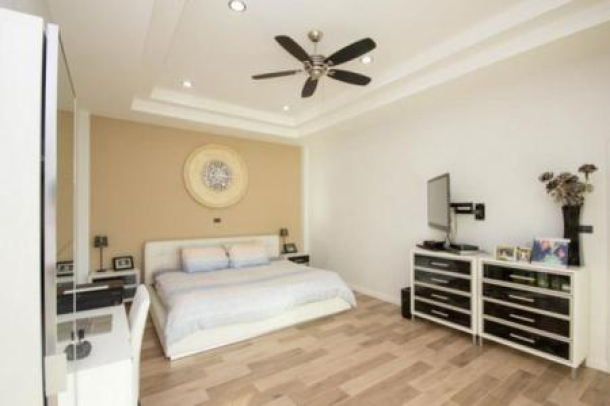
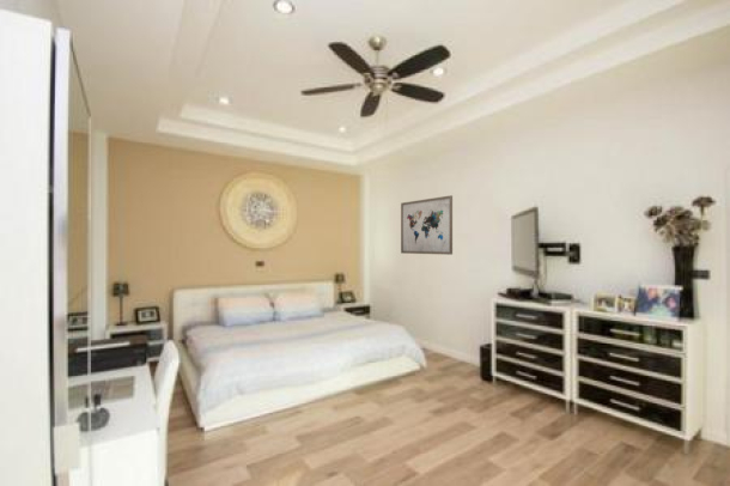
+ wall art (424, 226)
